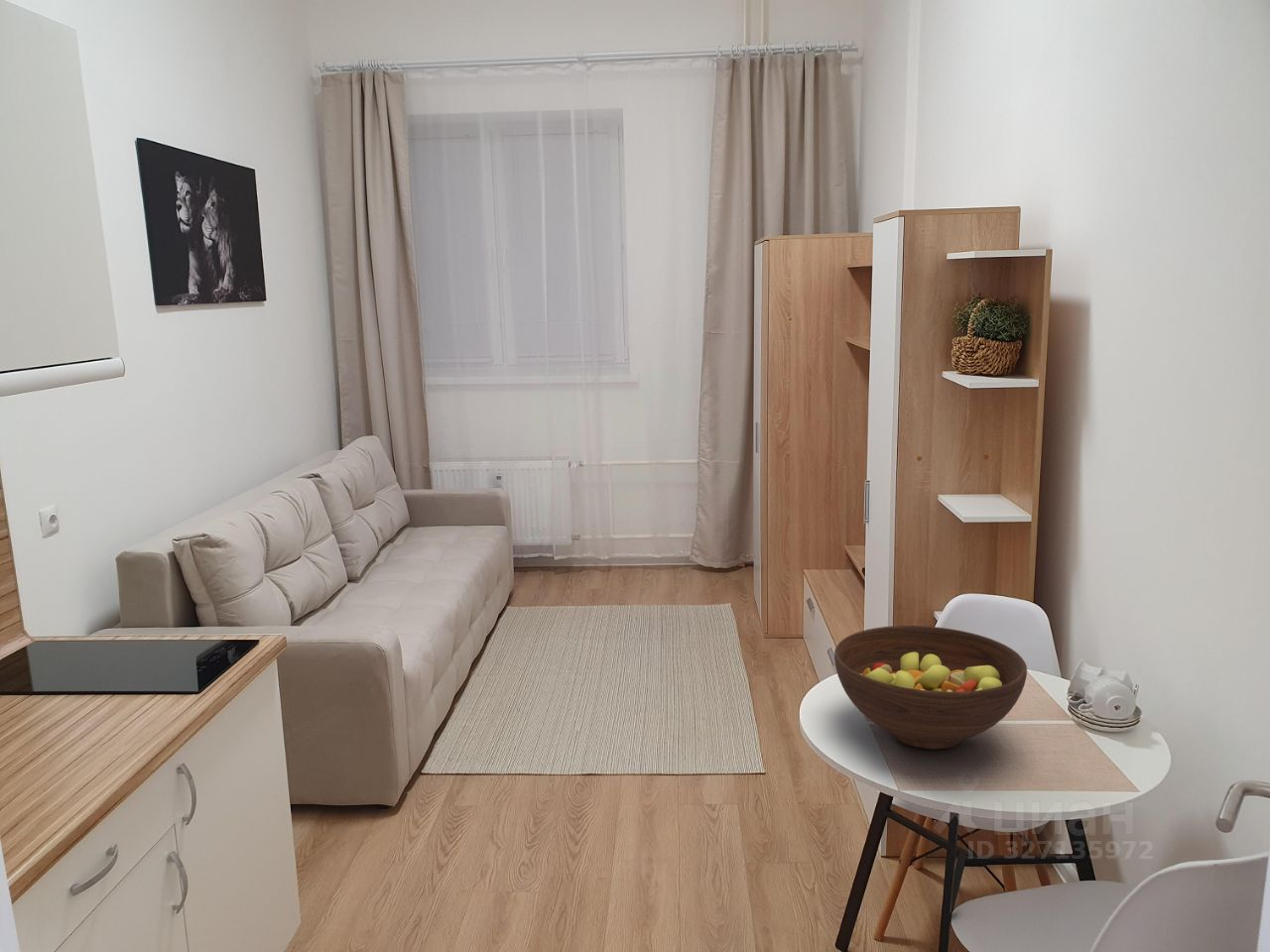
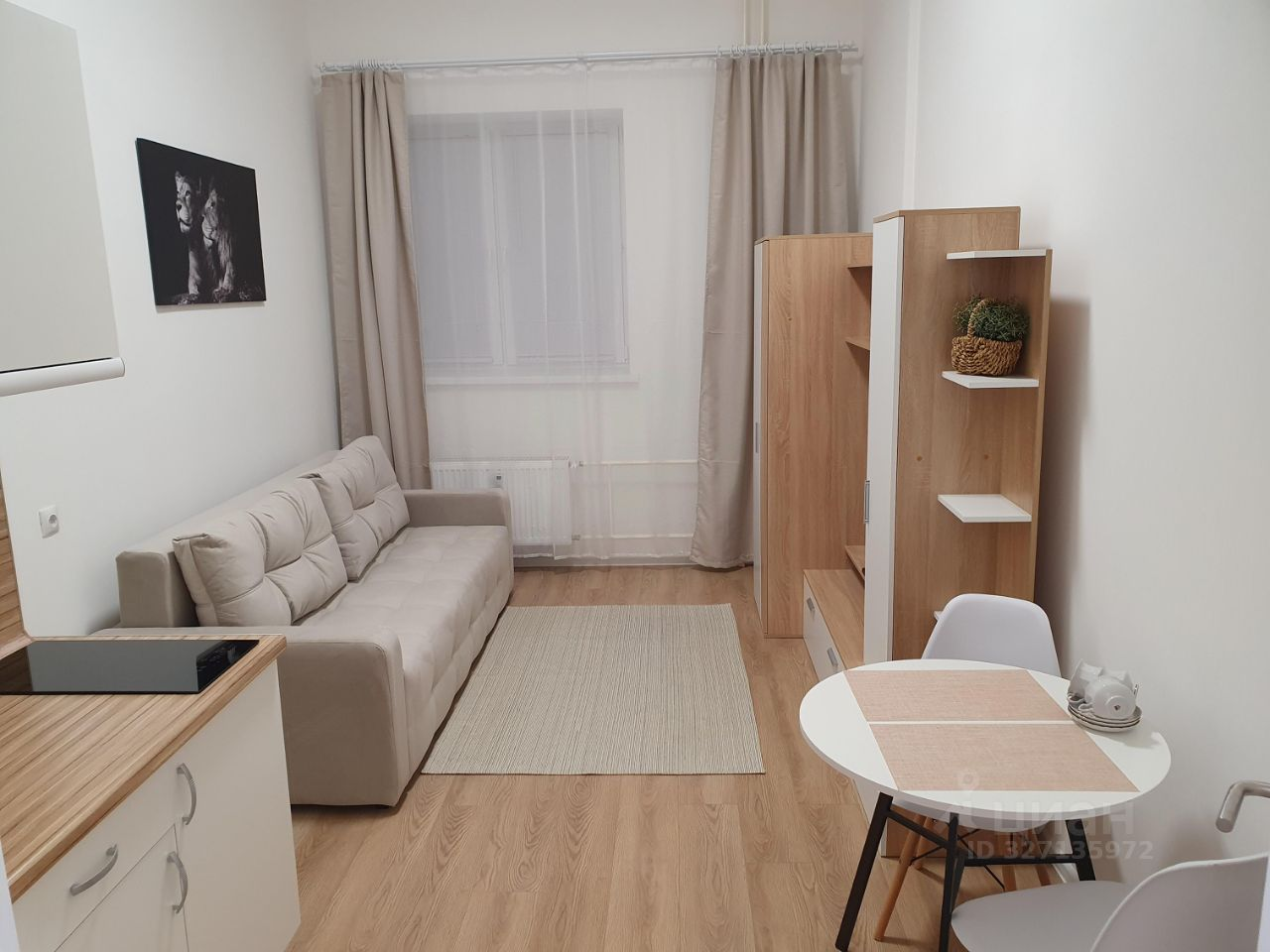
- fruit bowl (926, 695)
